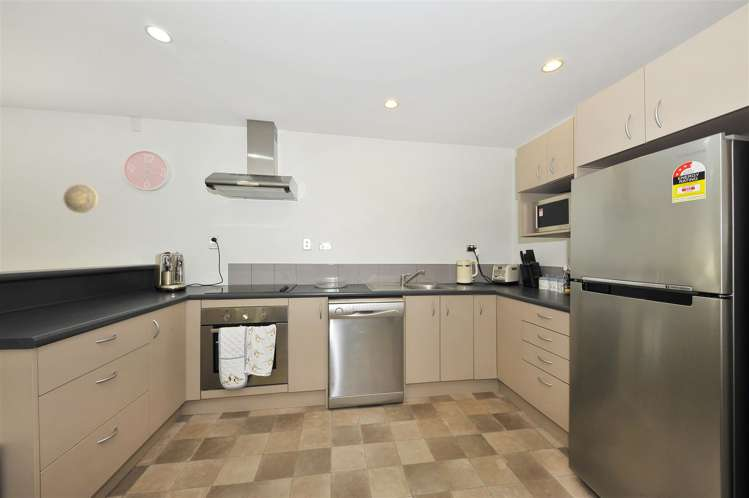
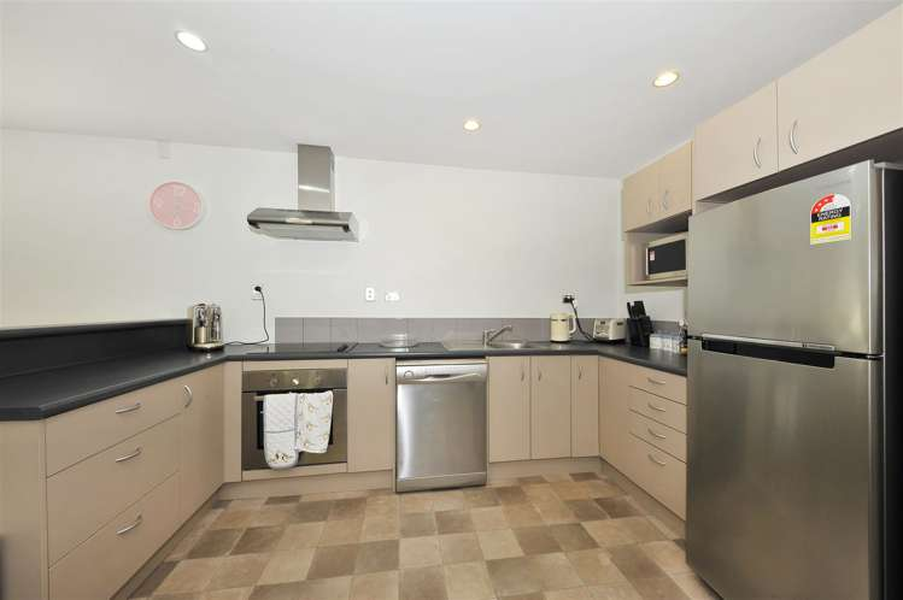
- decorative plate (79, 198)
